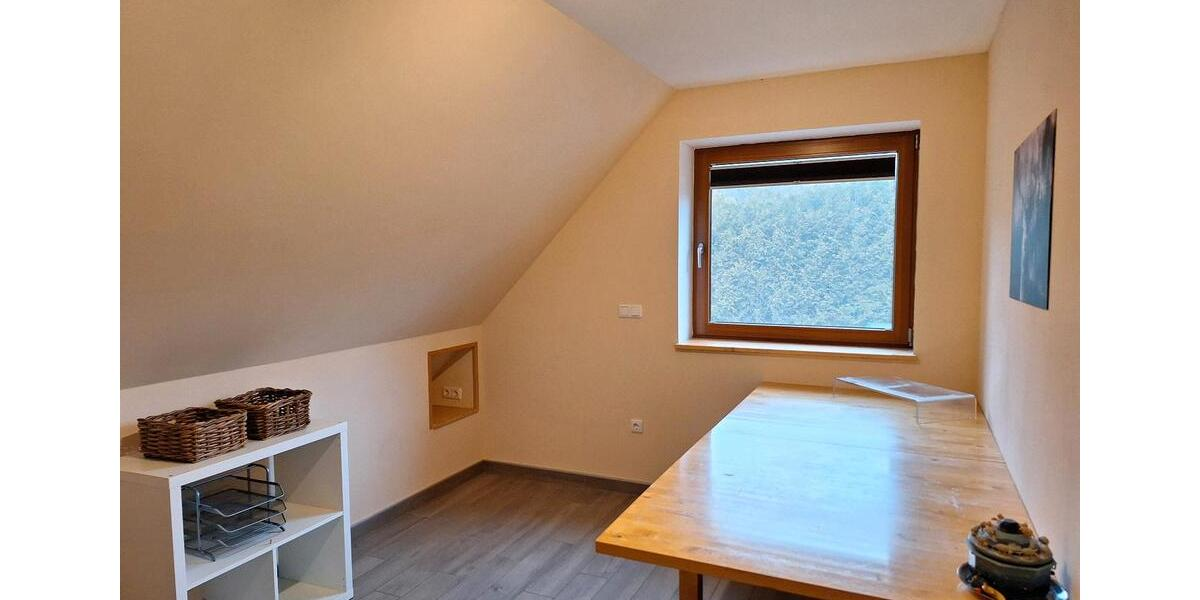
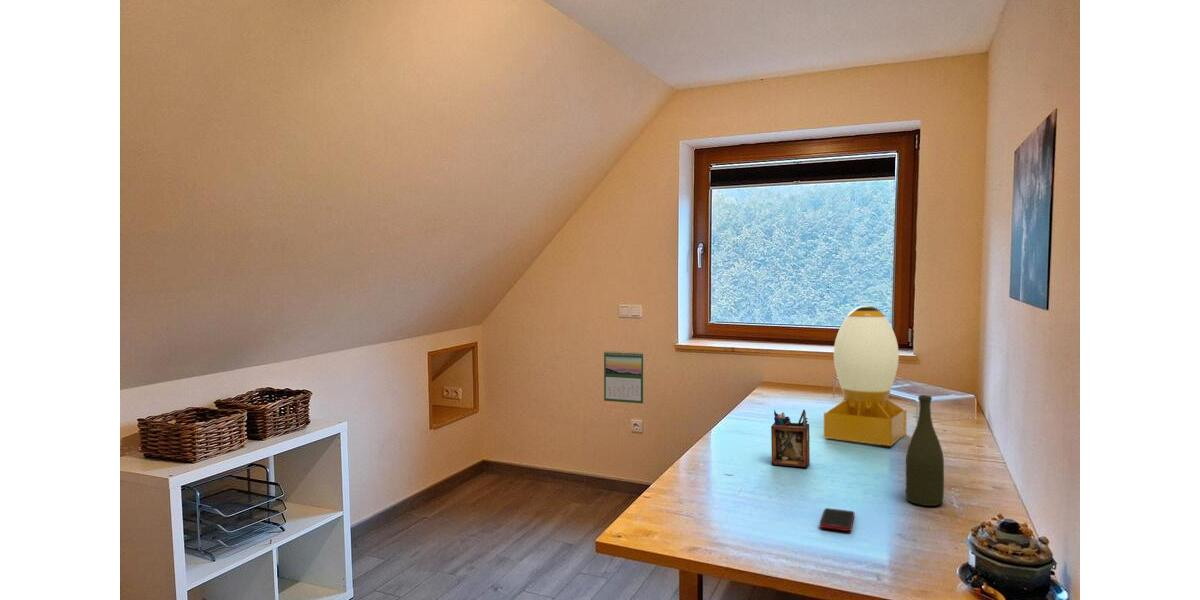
+ bottle (924, 448)
+ desk lamp (865, 371)
+ cell phone (837, 519)
+ calendar (623, 376)
+ desk organizer (790, 436)
